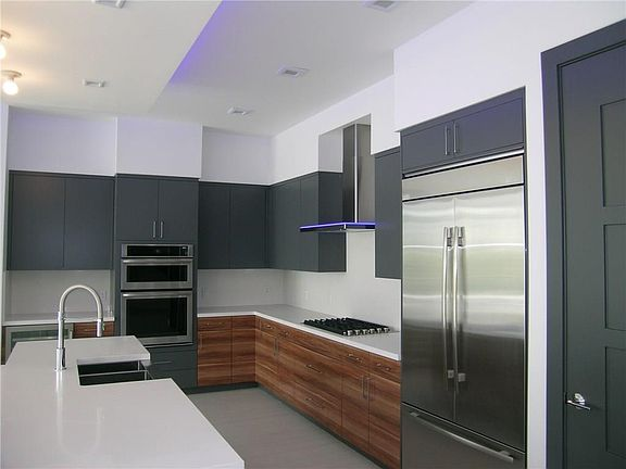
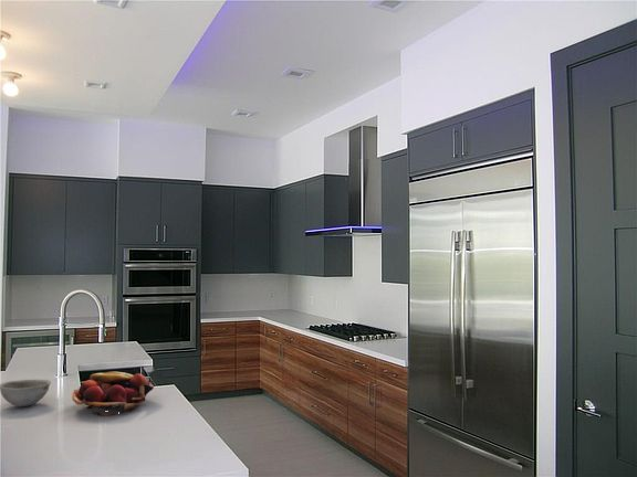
+ bowl (24, 394)
+ fruit basket (112, 390)
